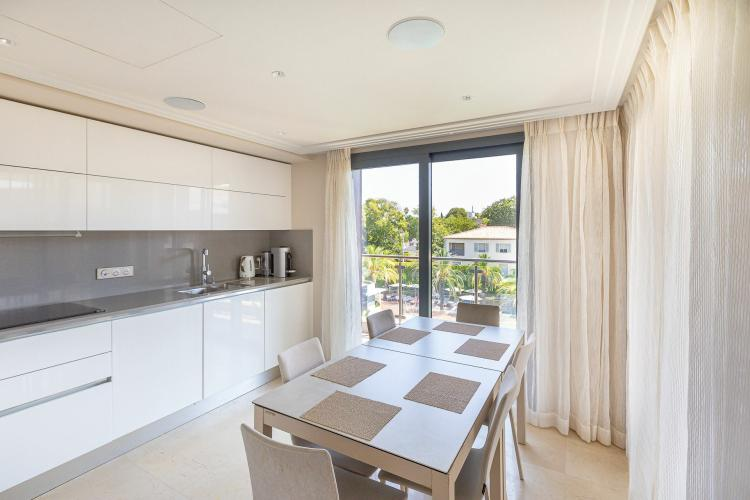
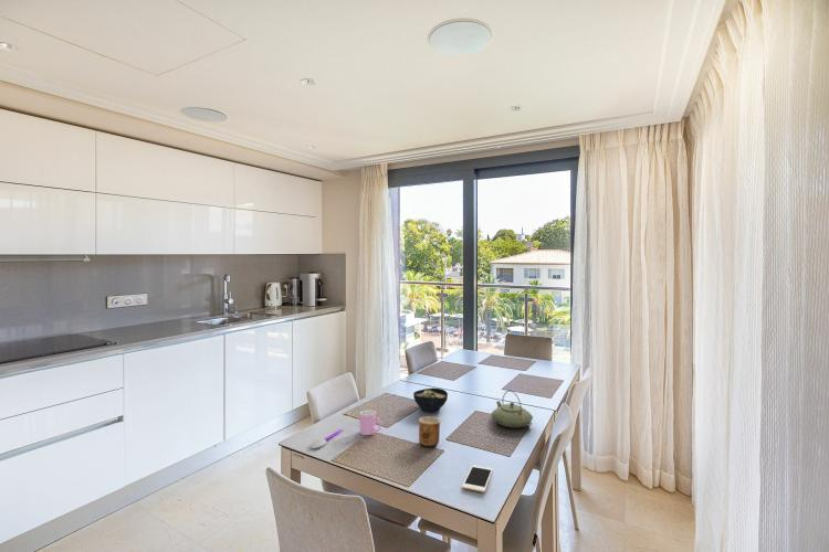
+ cup (429, 431)
+ spoon (327, 437)
+ cell phone (478, 477)
+ teapot (510, 406)
+ bowl (430, 400)
+ cup (370, 423)
